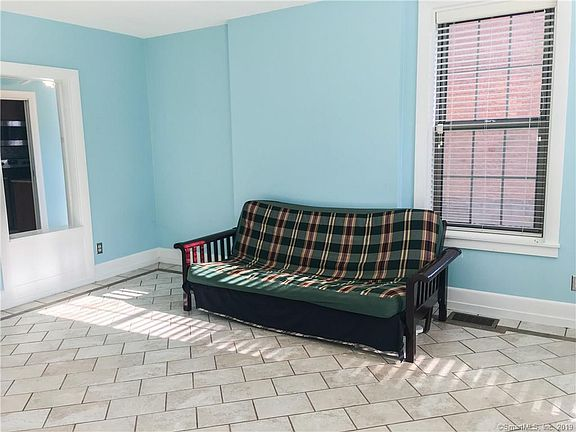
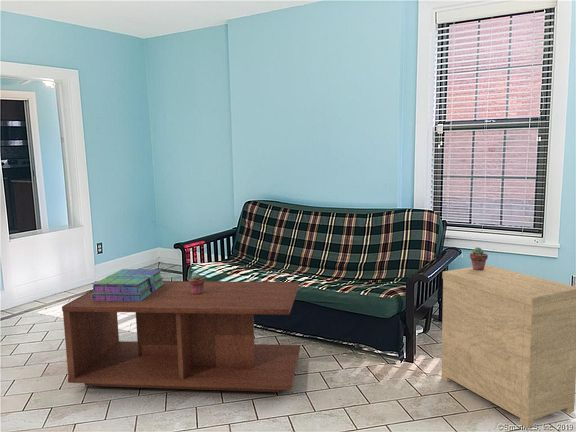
+ side table (508, 336)
+ potted succulent (196, 282)
+ coffee table (190, 333)
+ stack of books (129, 283)
+ potted succulent (478, 258)
